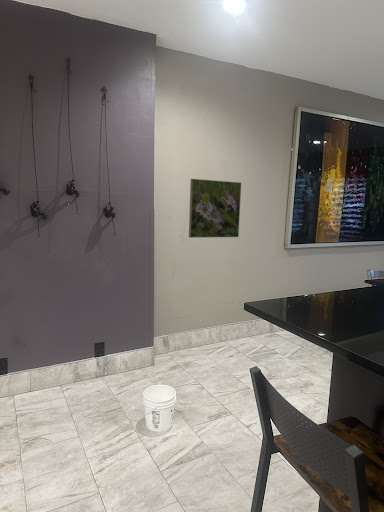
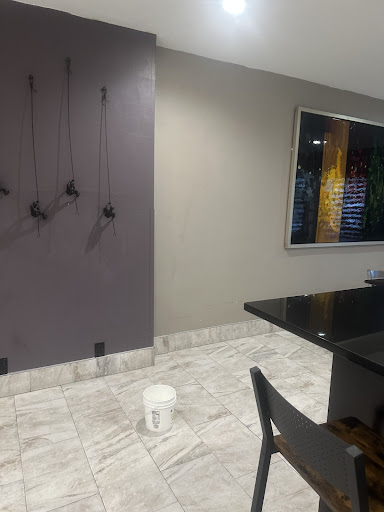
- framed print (215, 209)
